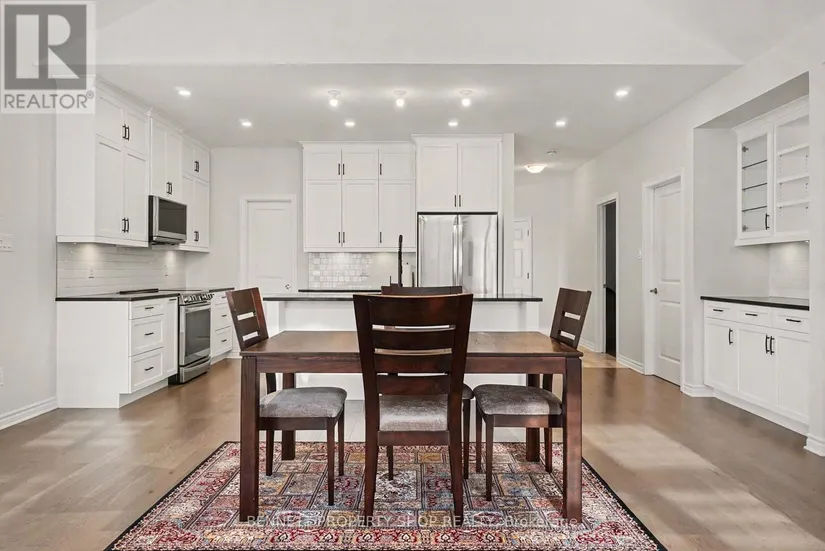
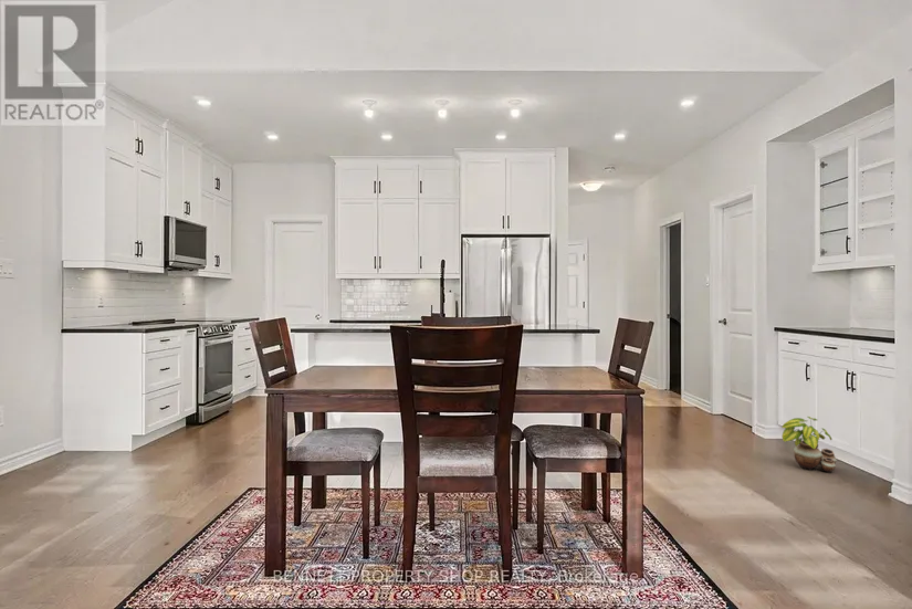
+ potted plant (811, 442)
